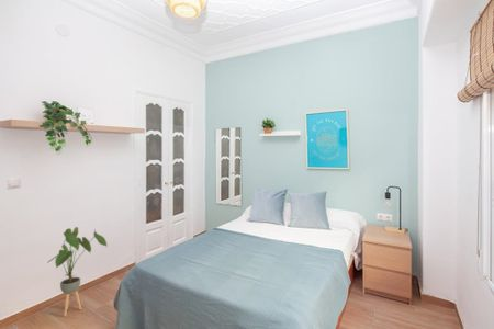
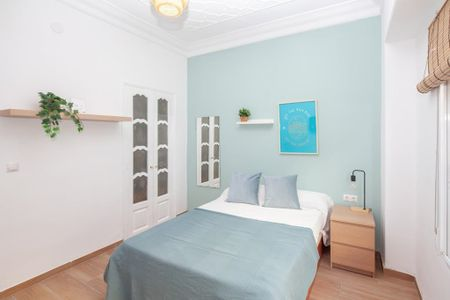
- house plant (72, 268)
